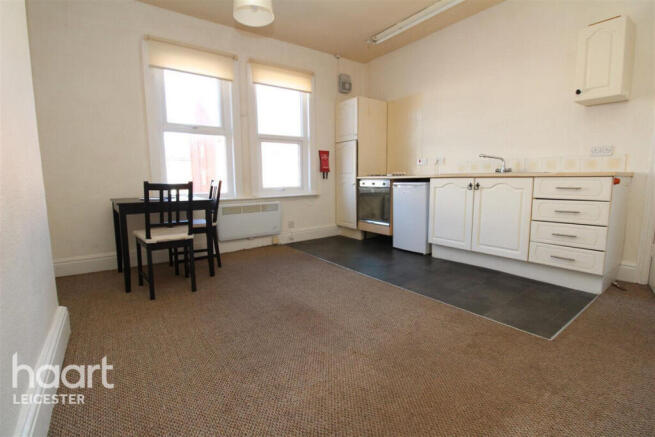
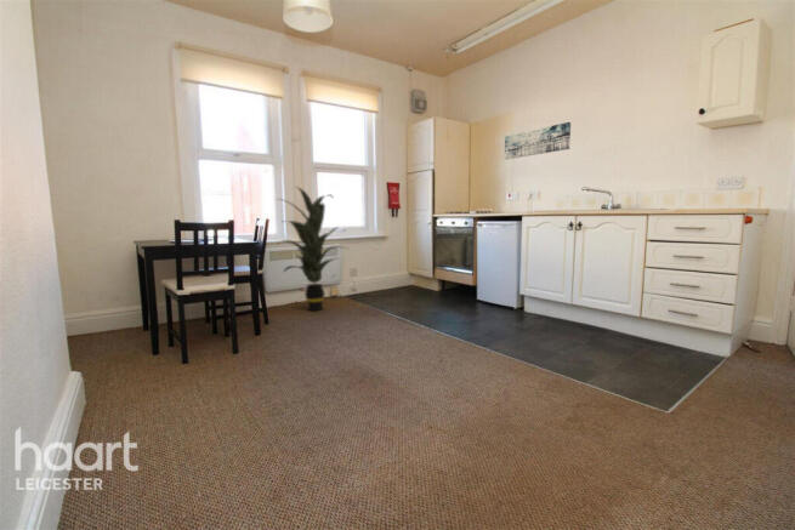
+ indoor plant (307, 249)
+ wall art (534, 142)
